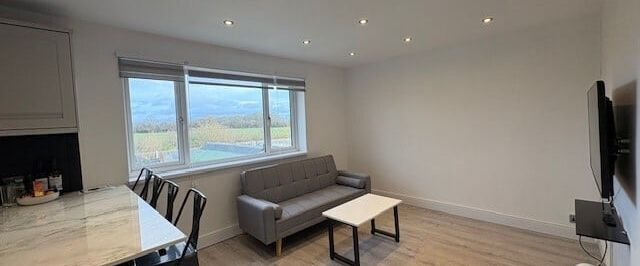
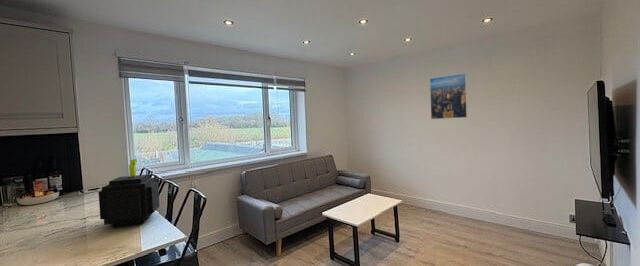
+ plant pot (130, 190)
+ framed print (448, 97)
